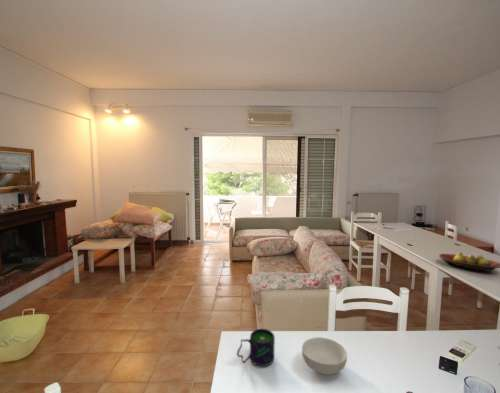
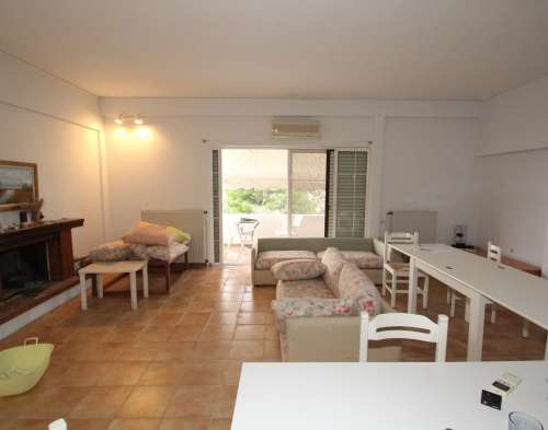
- cereal bowl (323, 358)
- mug (255, 347)
- fruit bowl (469, 260)
